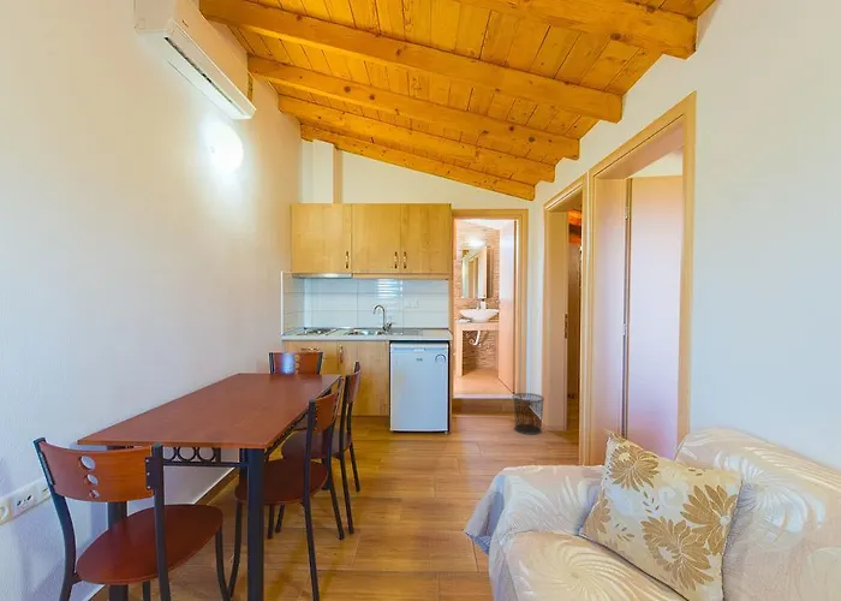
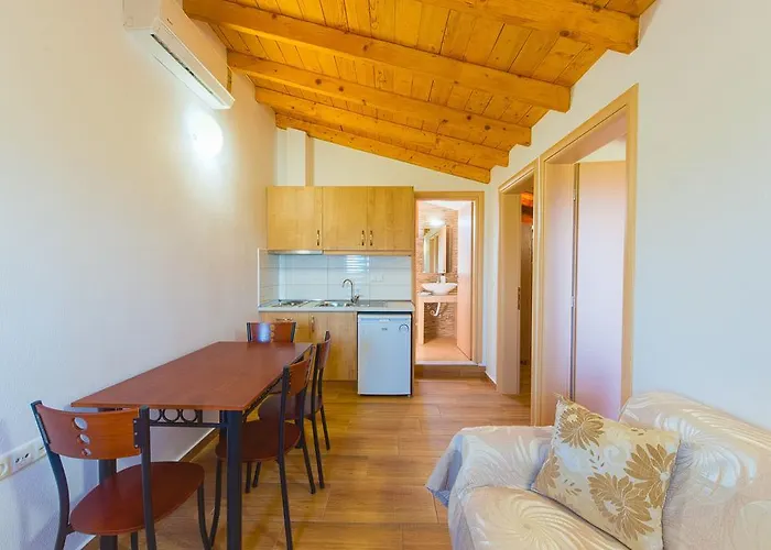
- waste bin (527, 412)
